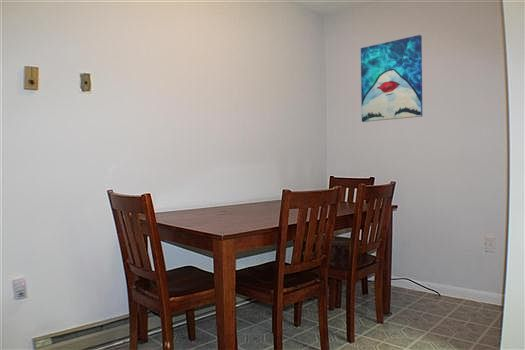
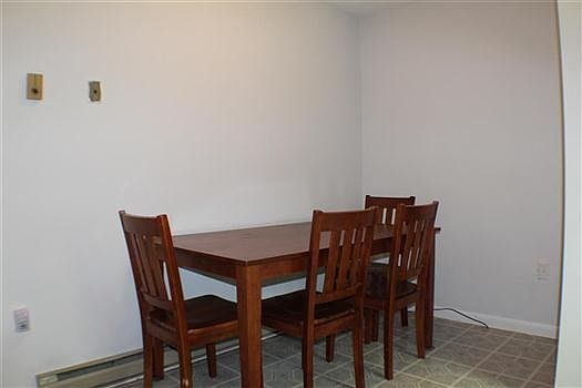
- wall art (390, 80)
